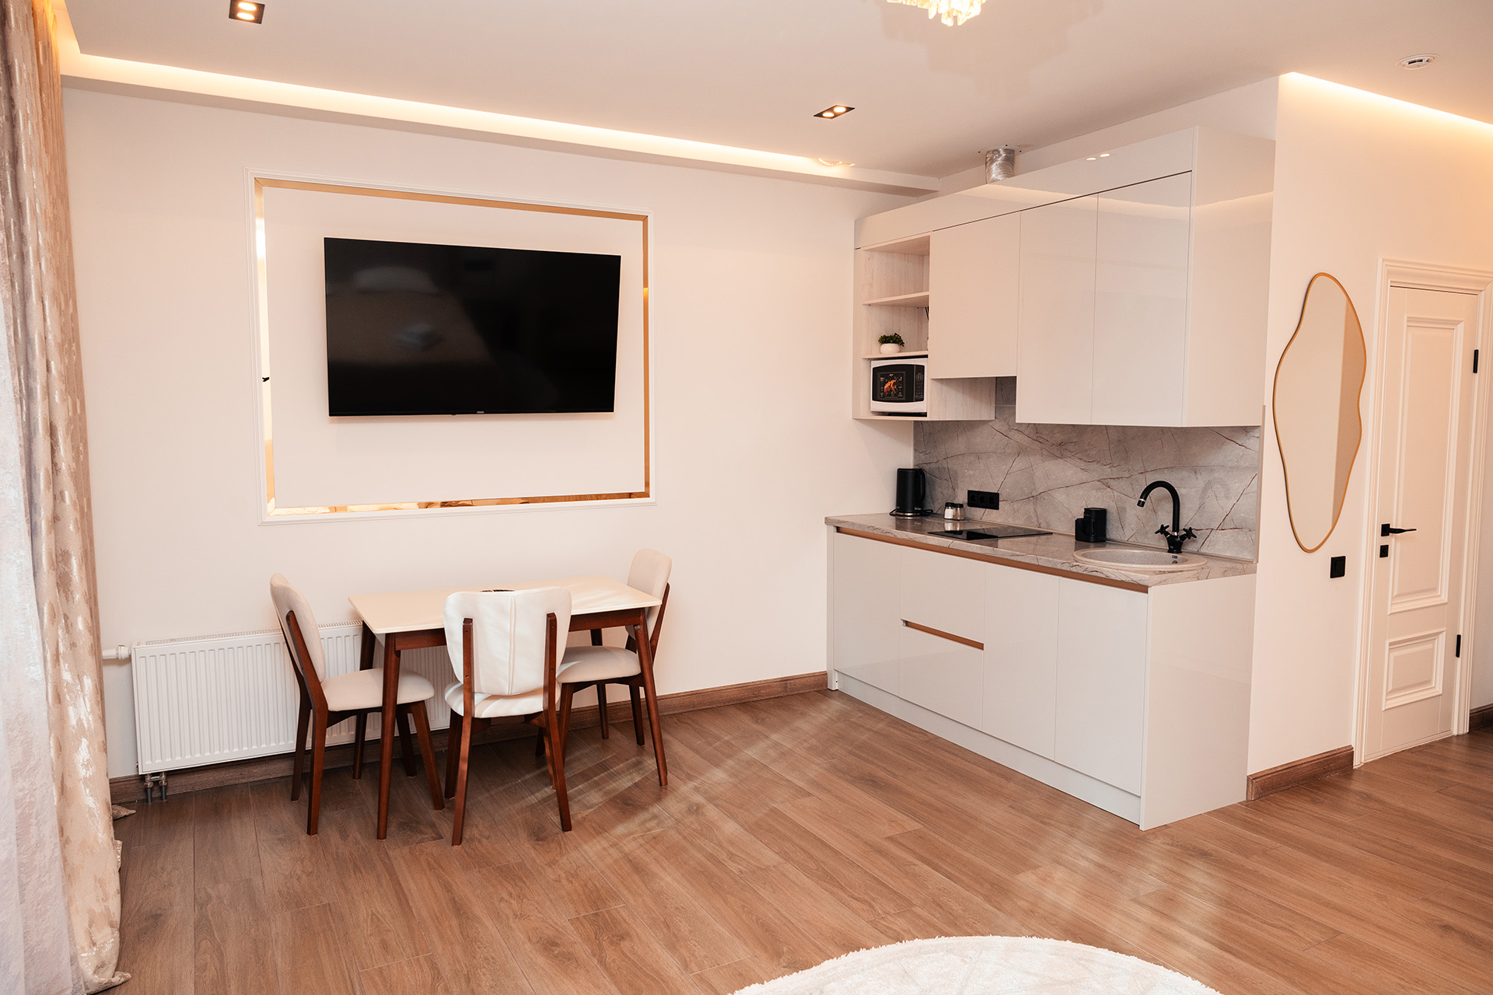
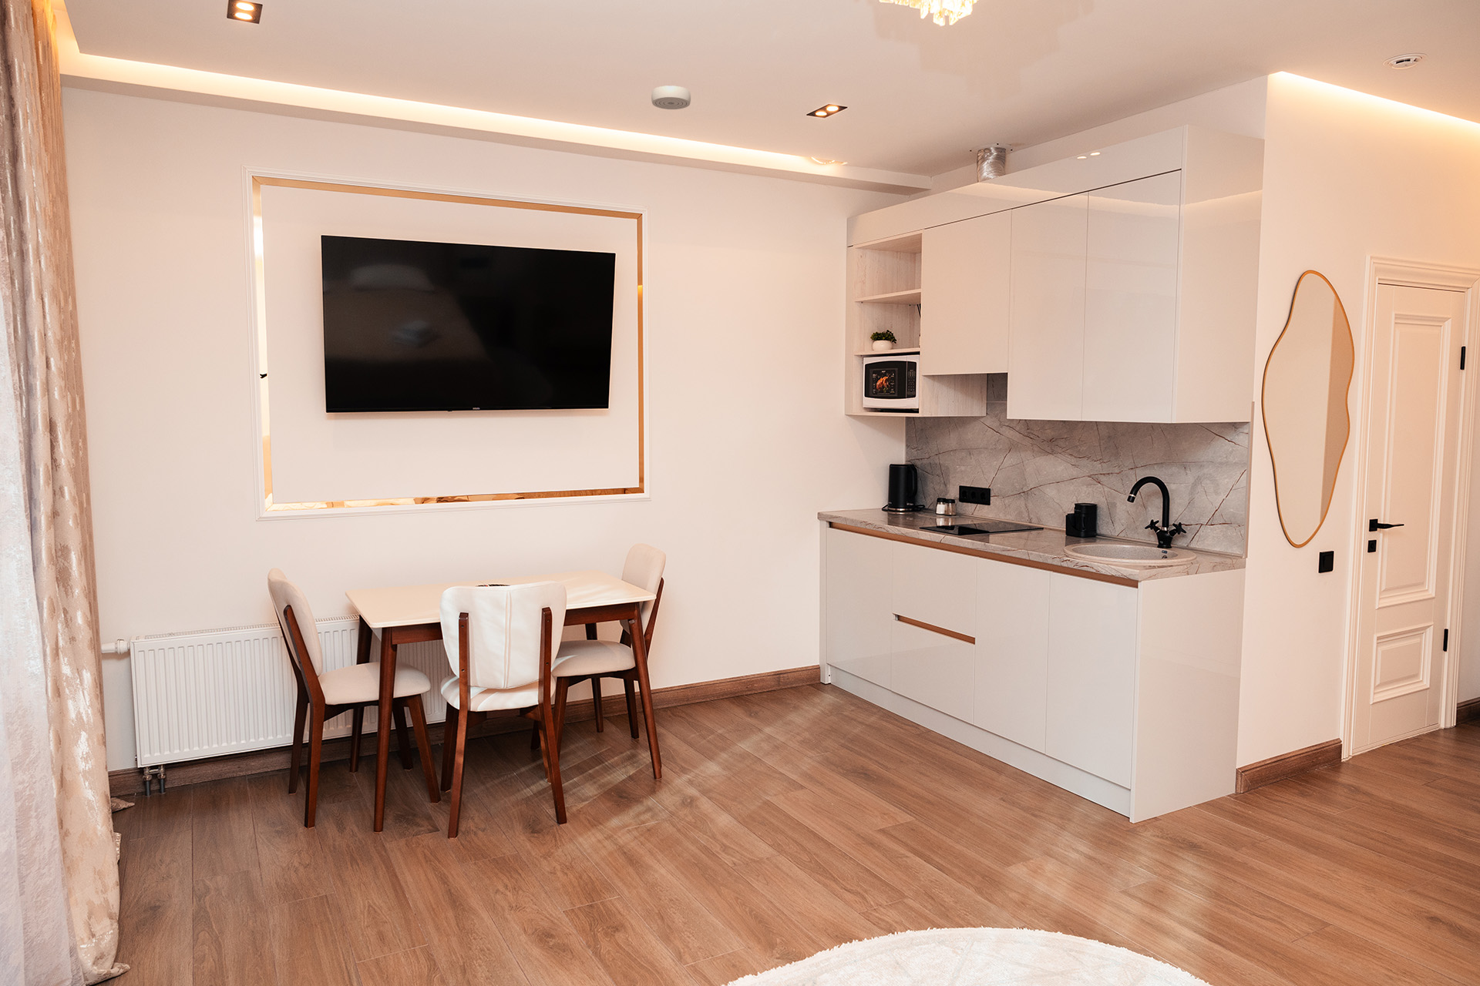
+ smoke detector (671, 98)
